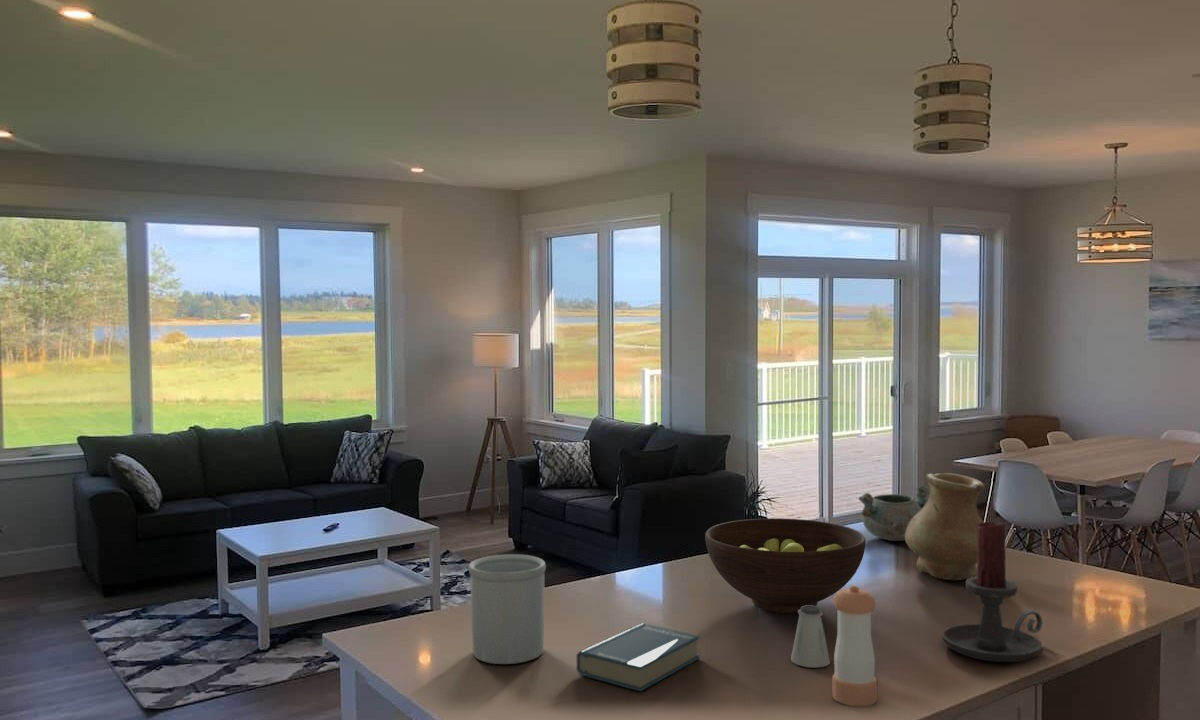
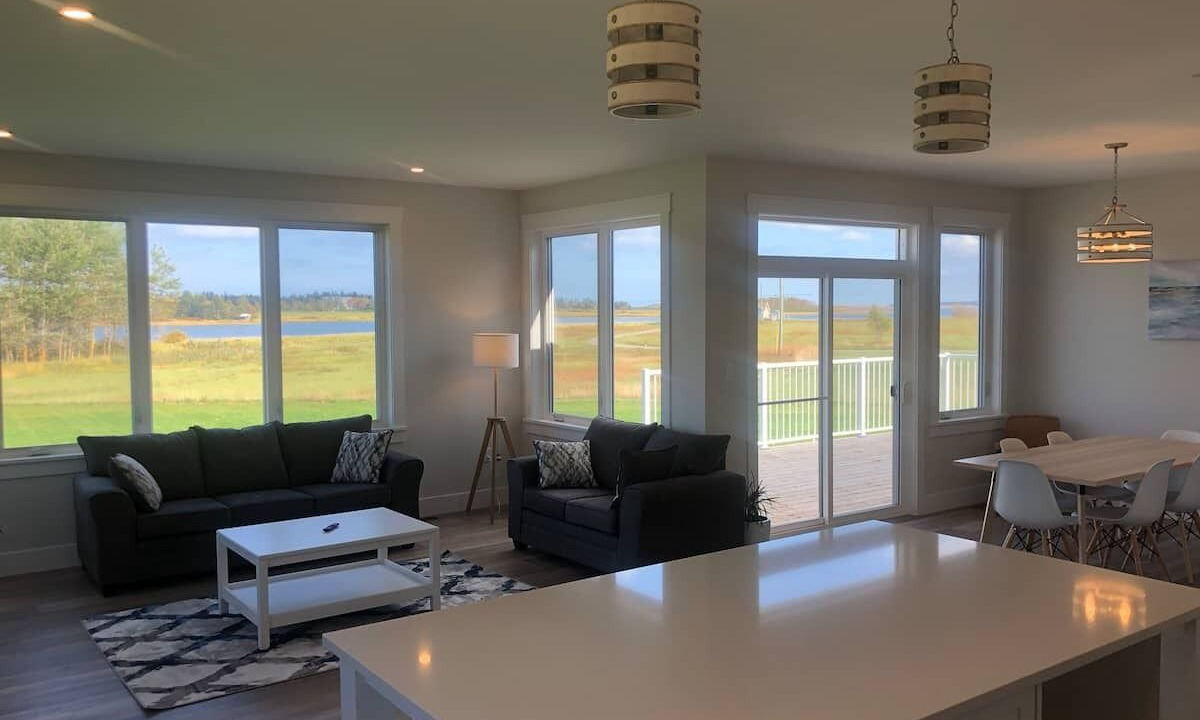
- utensil holder (507, 607)
- pepper shaker (854, 642)
- candle holder (1000, 583)
- hardback book (639, 654)
- saltshaker (810, 634)
- vase (948, 525)
- fruit bowl (784, 570)
- decorative bowl (893, 513)
